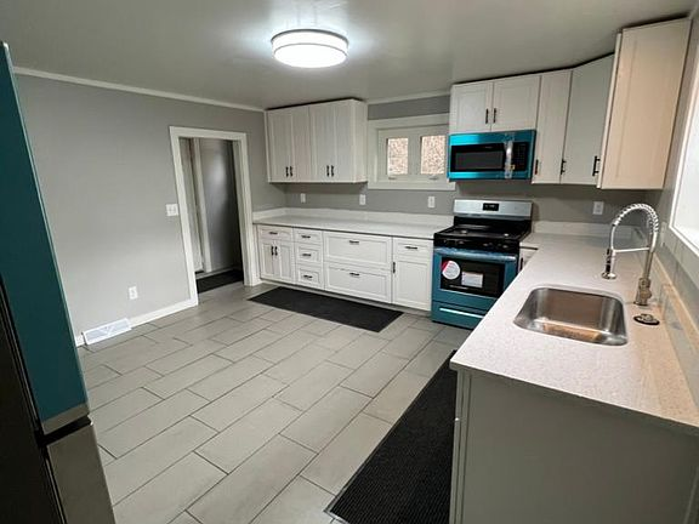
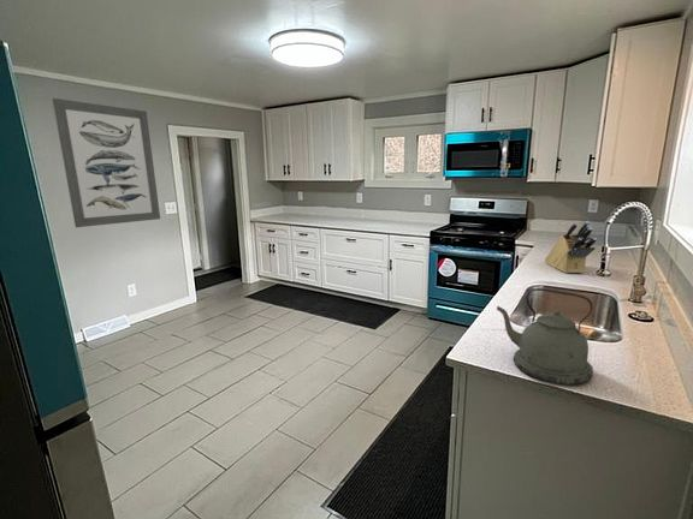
+ wall art (112, 166)
+ kettle (549, 329)
+ knife block (569, 244)
